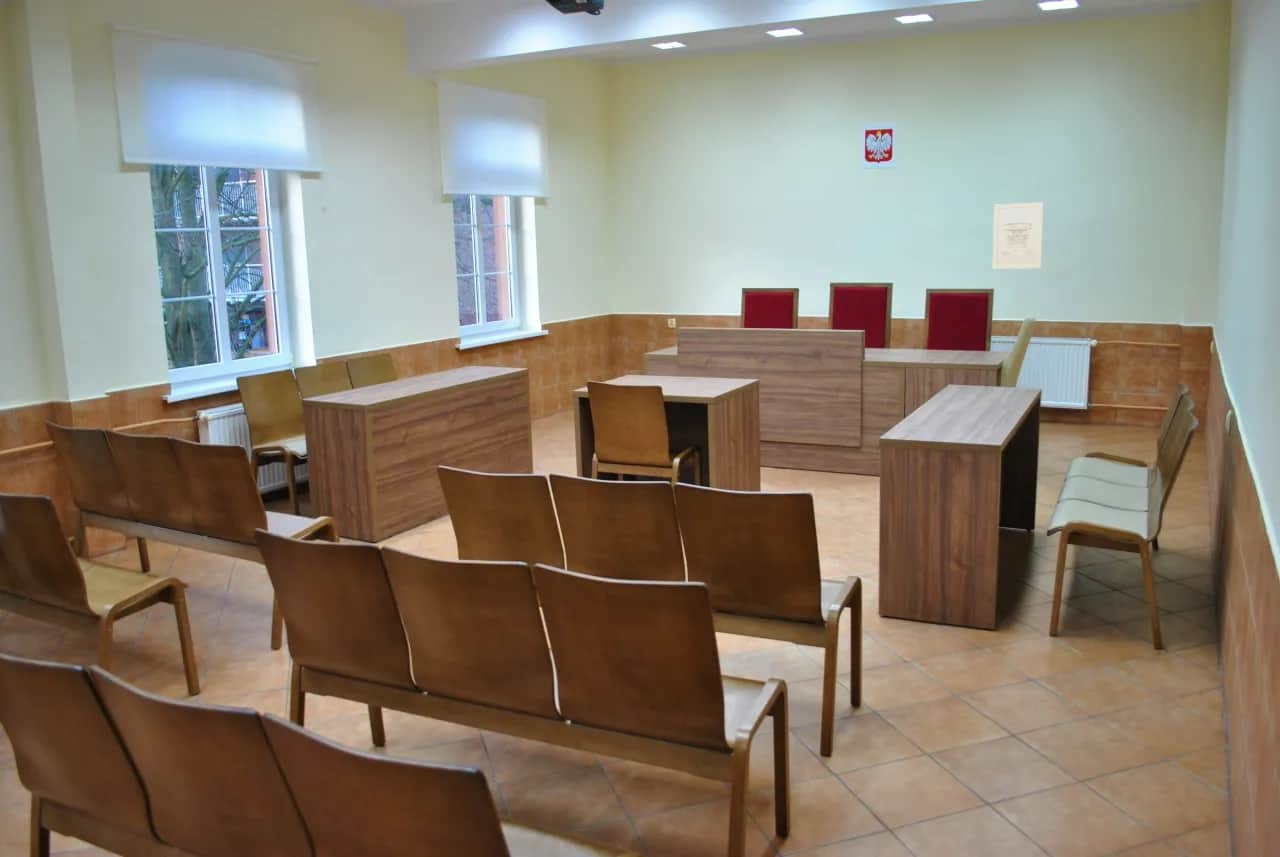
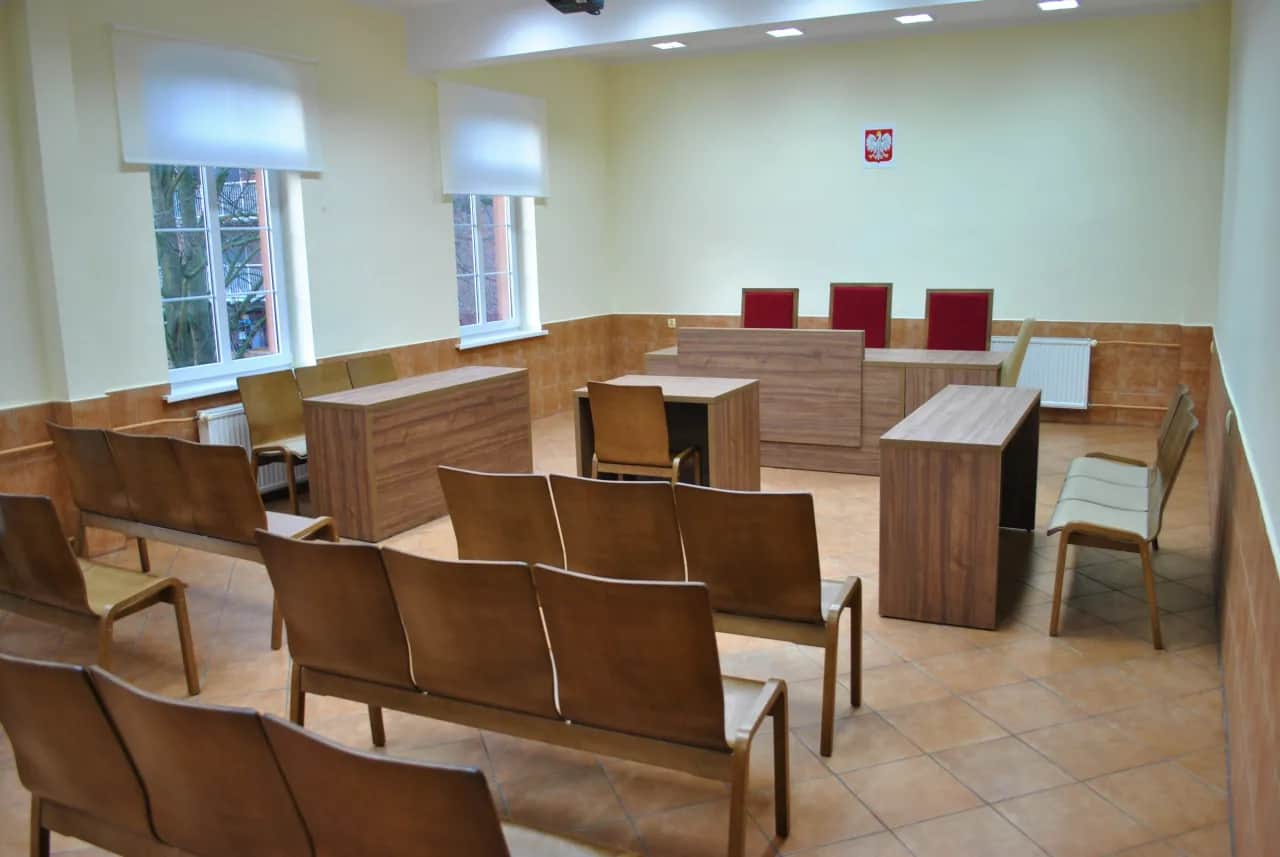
- wall art (1017, 236)
